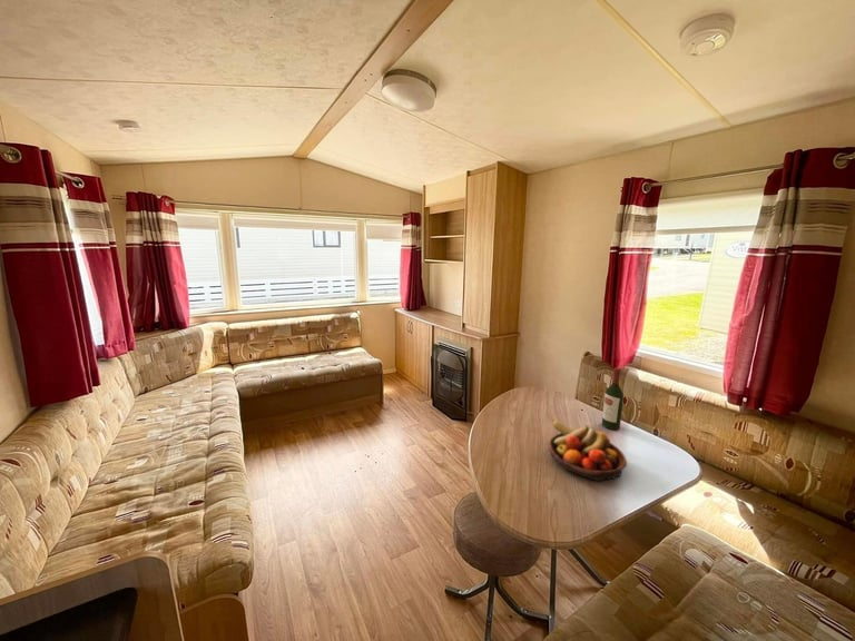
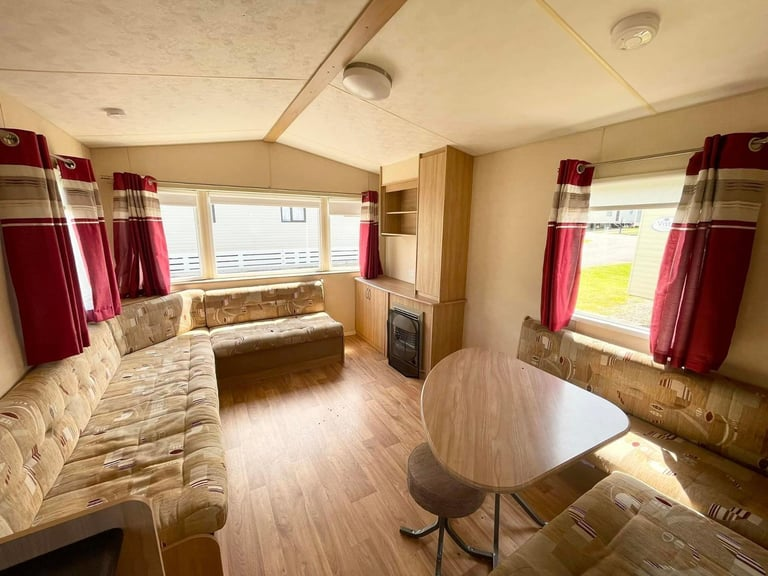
- fruit bowl (584, 447)
- wine bottle (613, 397)
